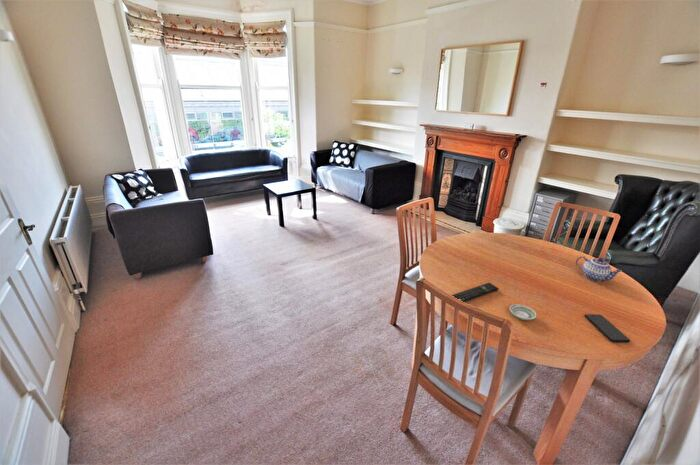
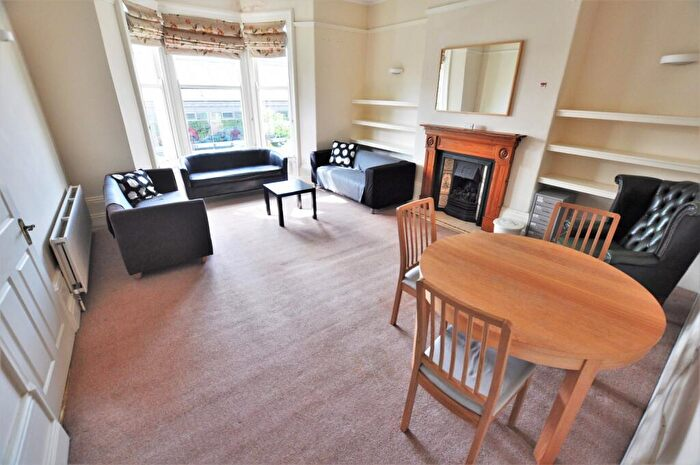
- remote control (474, 293)
- saucer (522, 313)
- smartphone (606, 327)
- teapot (597, 268)
